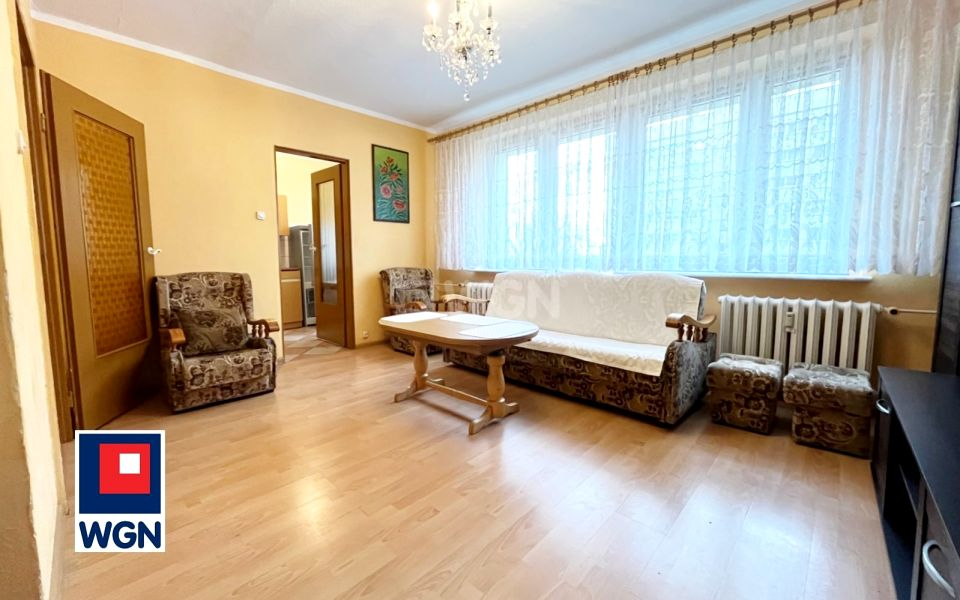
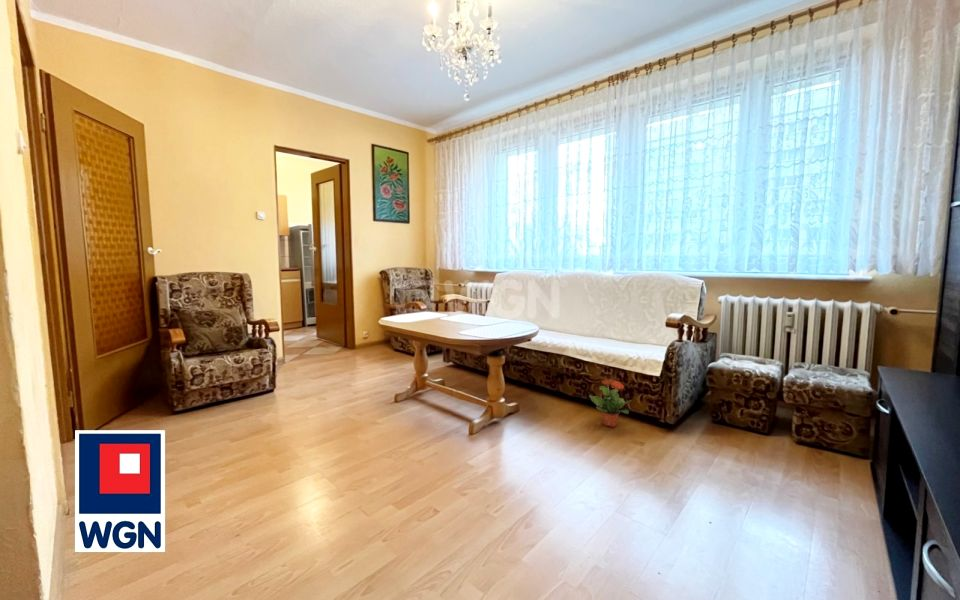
+ potted plant (611, 401)
